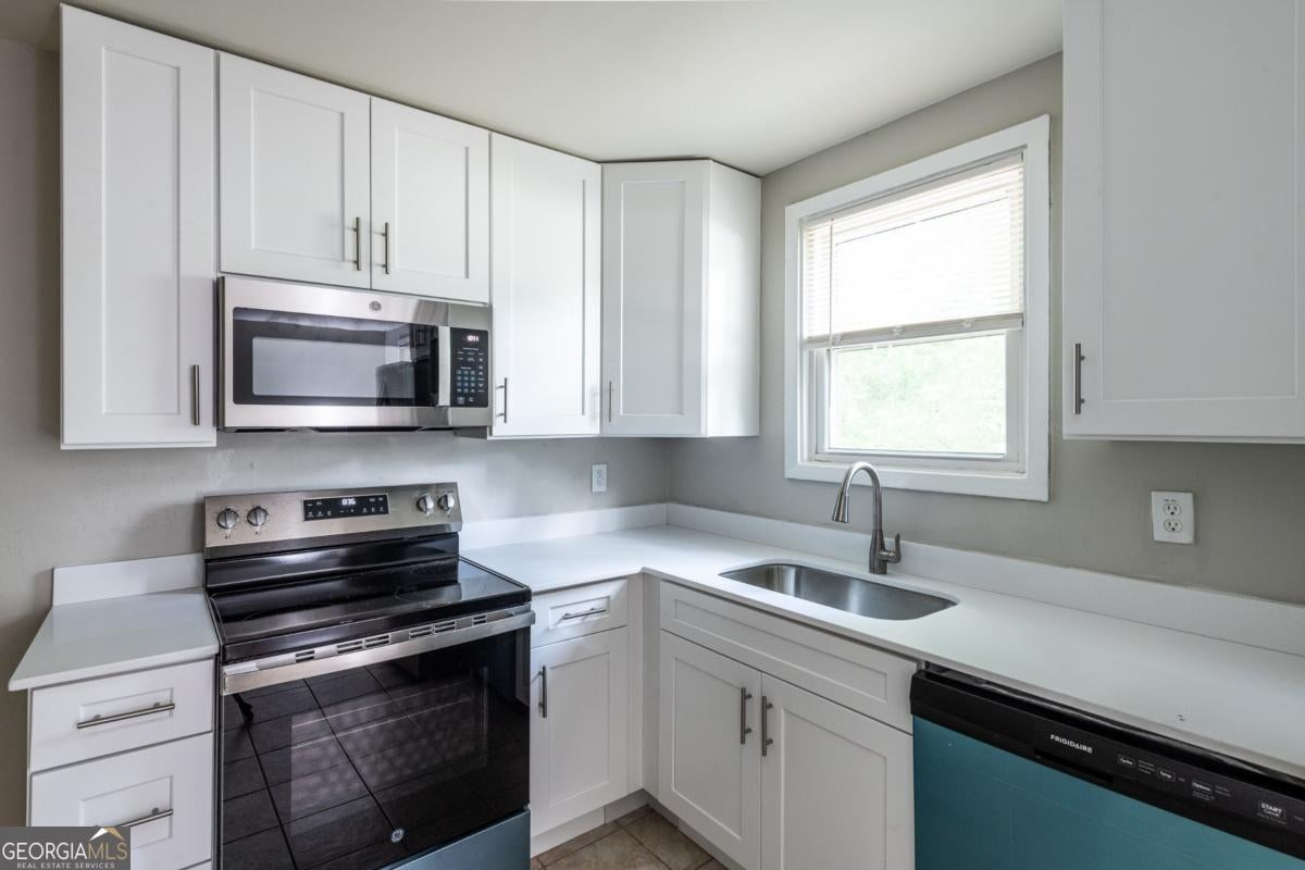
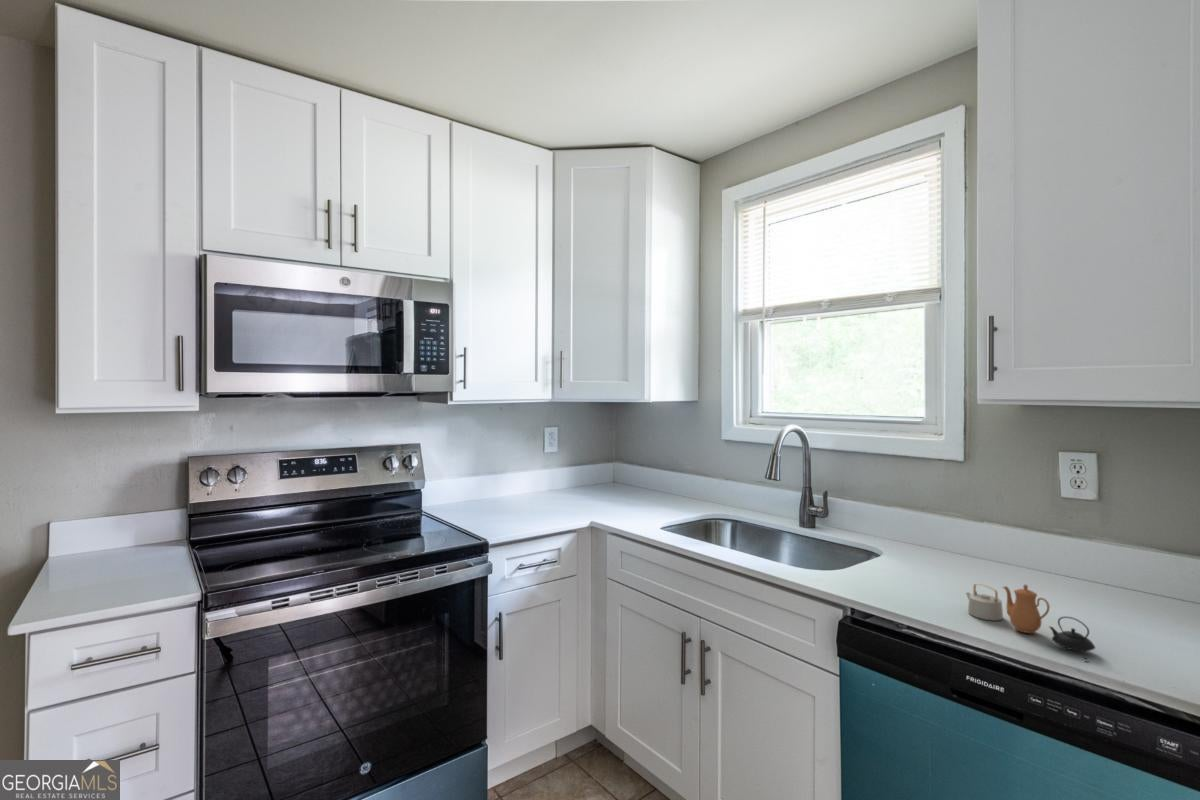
+ teapot (1022, 606)
